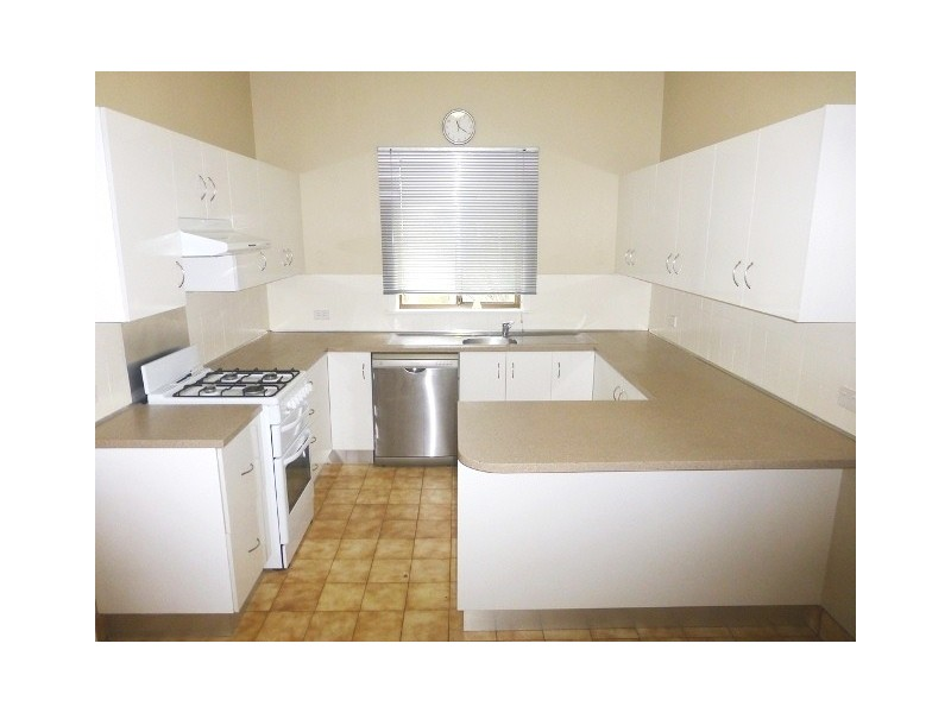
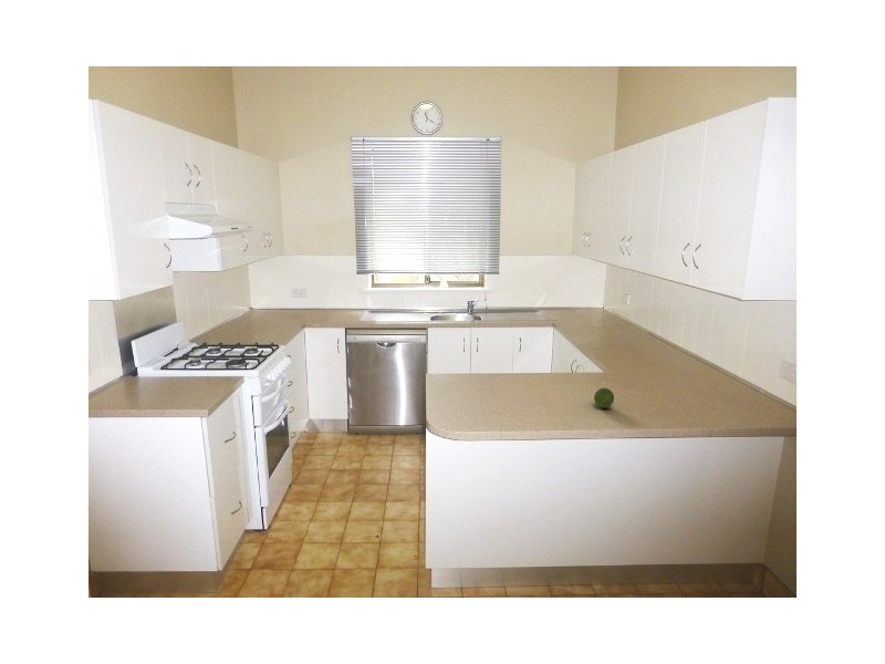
+ fruit (604, 397)
